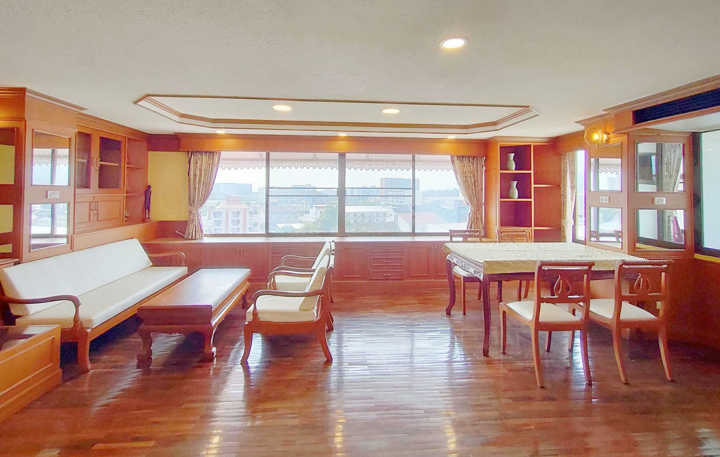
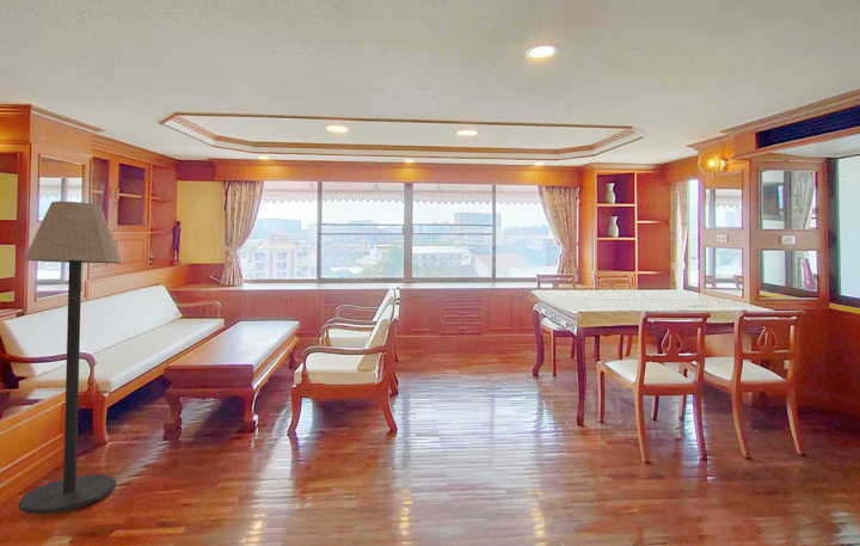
+ floor lamp (73, 348)
